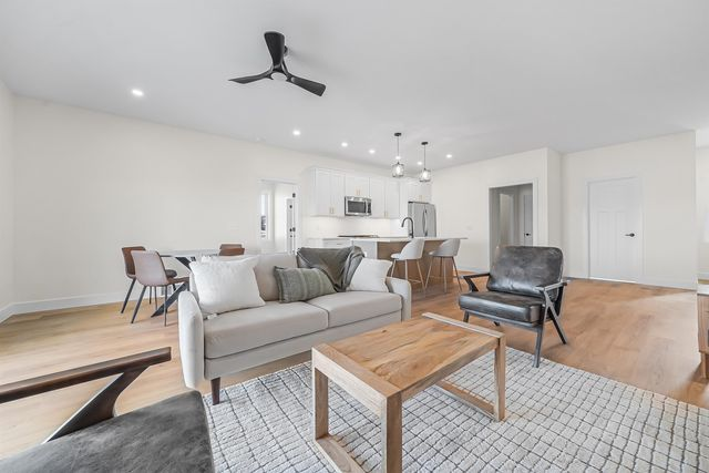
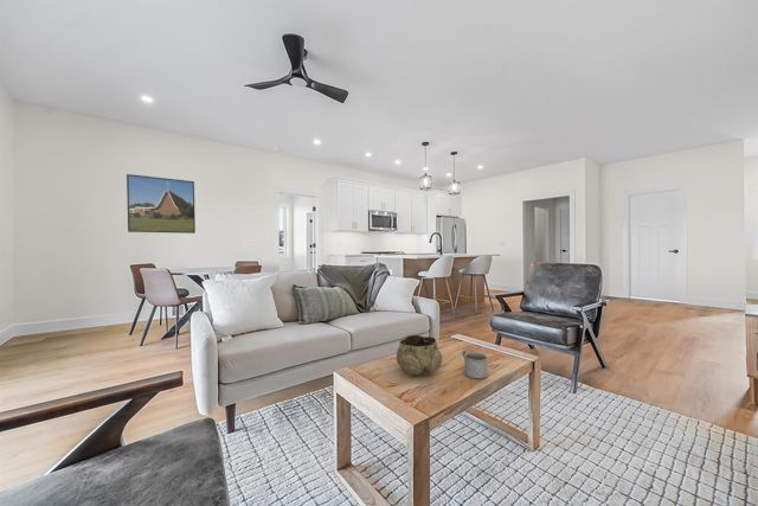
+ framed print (162, 205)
+ mug (474, 364)
+ decorative bowl (418, 356)
